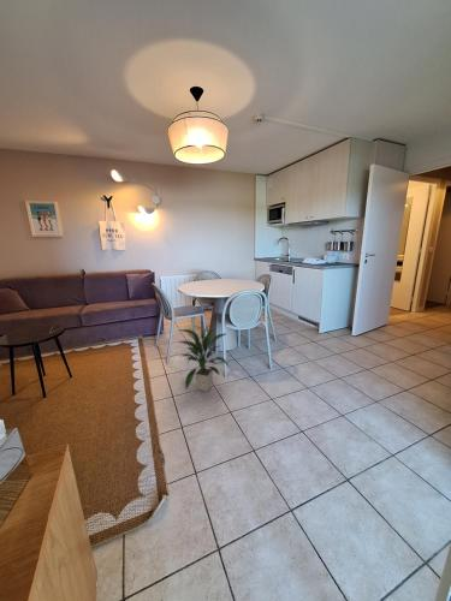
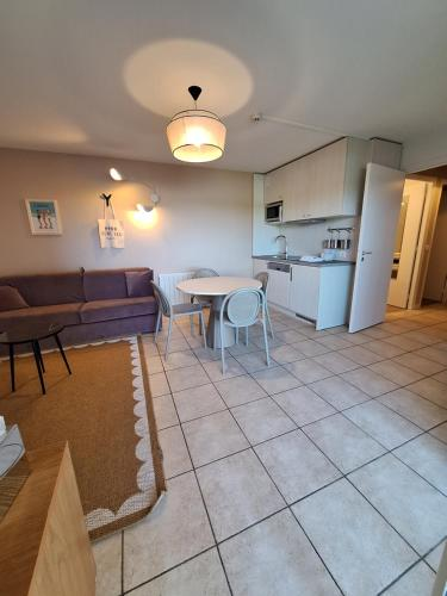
- indoor plant (201, 357)
